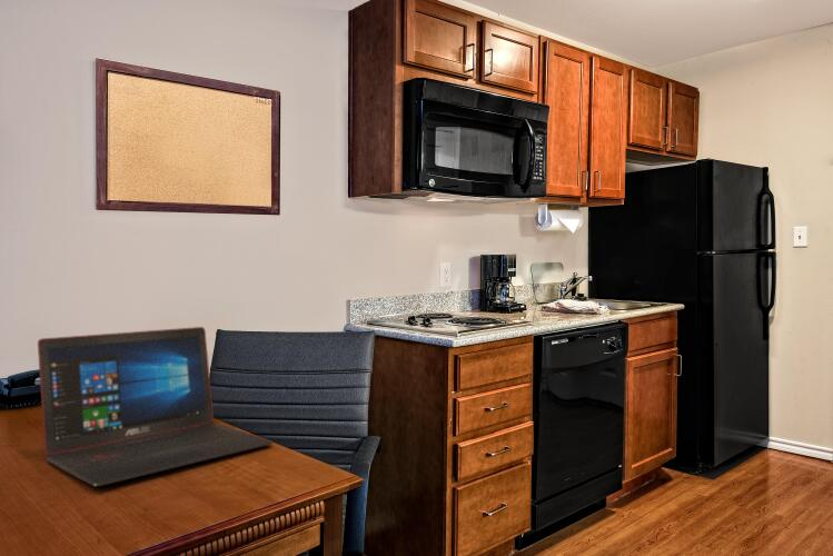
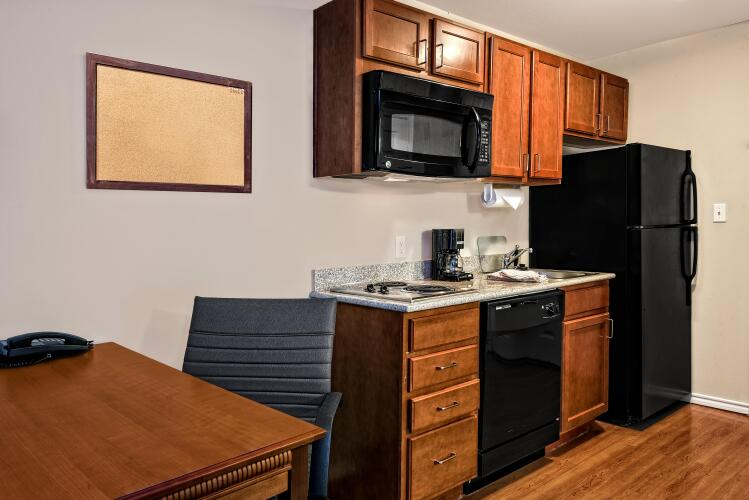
- laptop (159, 394)
